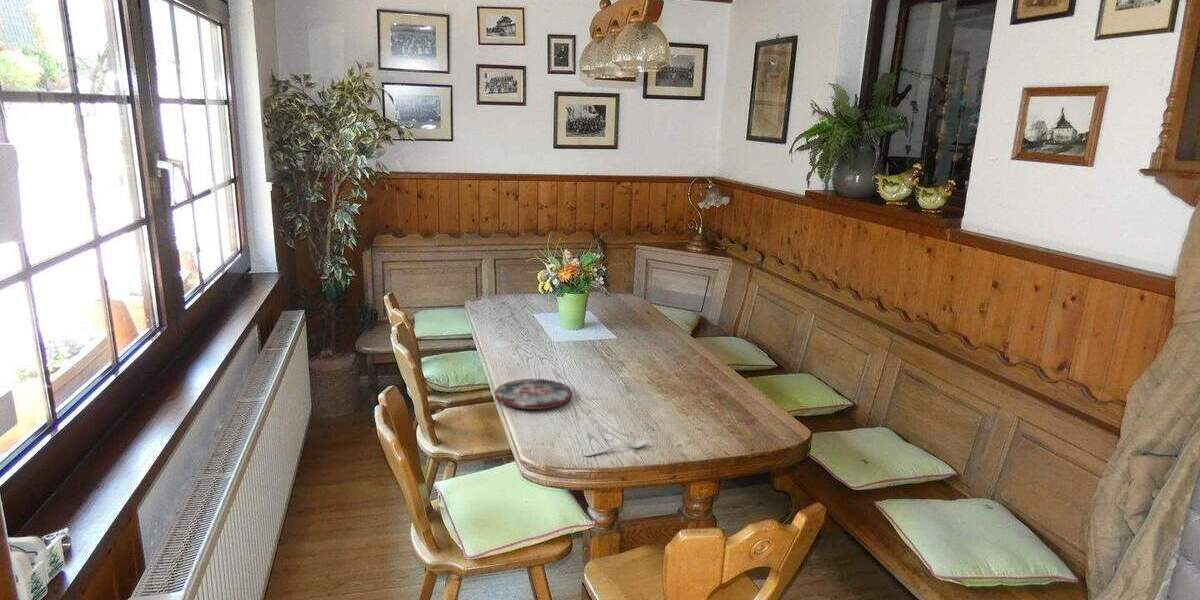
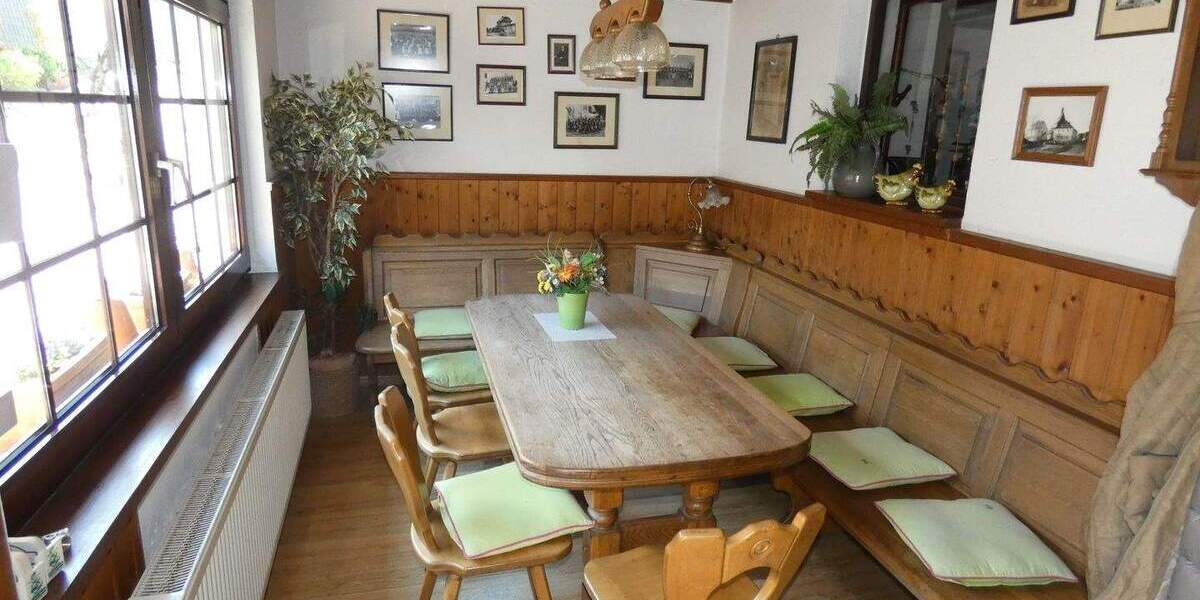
- plate (533, 393)
- spoon (615, 447)
